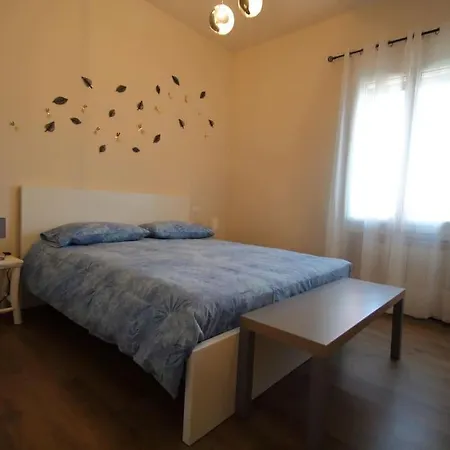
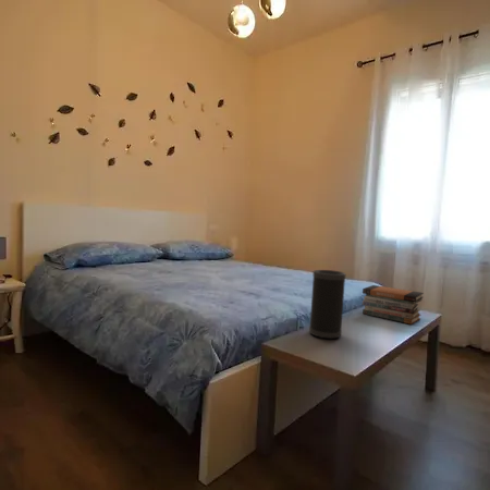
+ speaker (327, 303)
+ book stack (391, 303)
